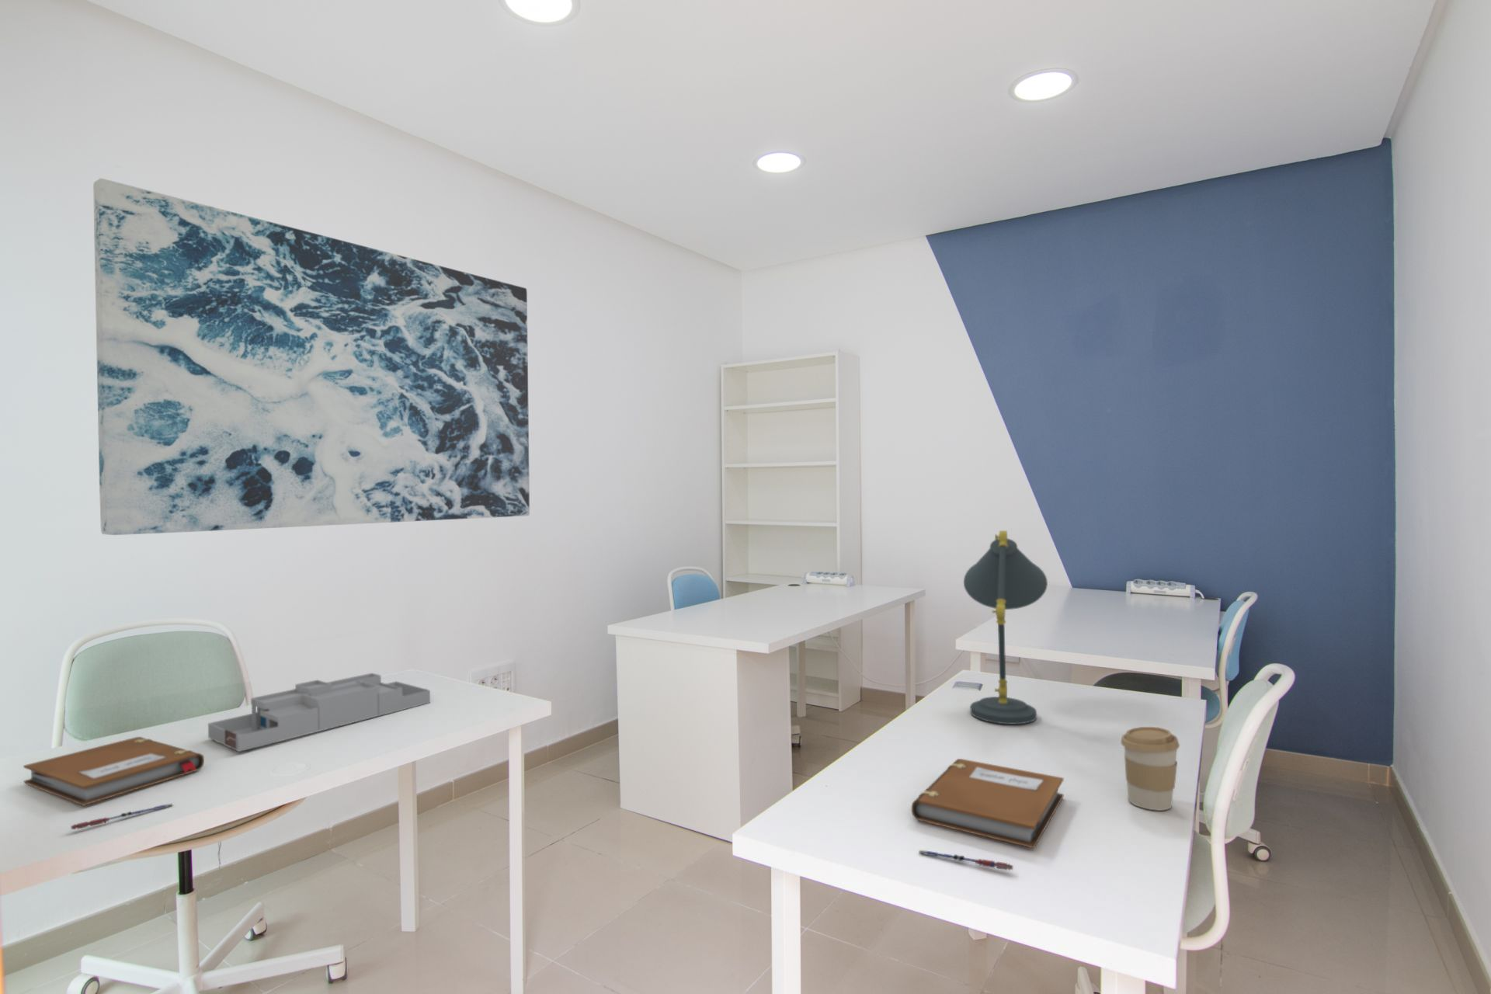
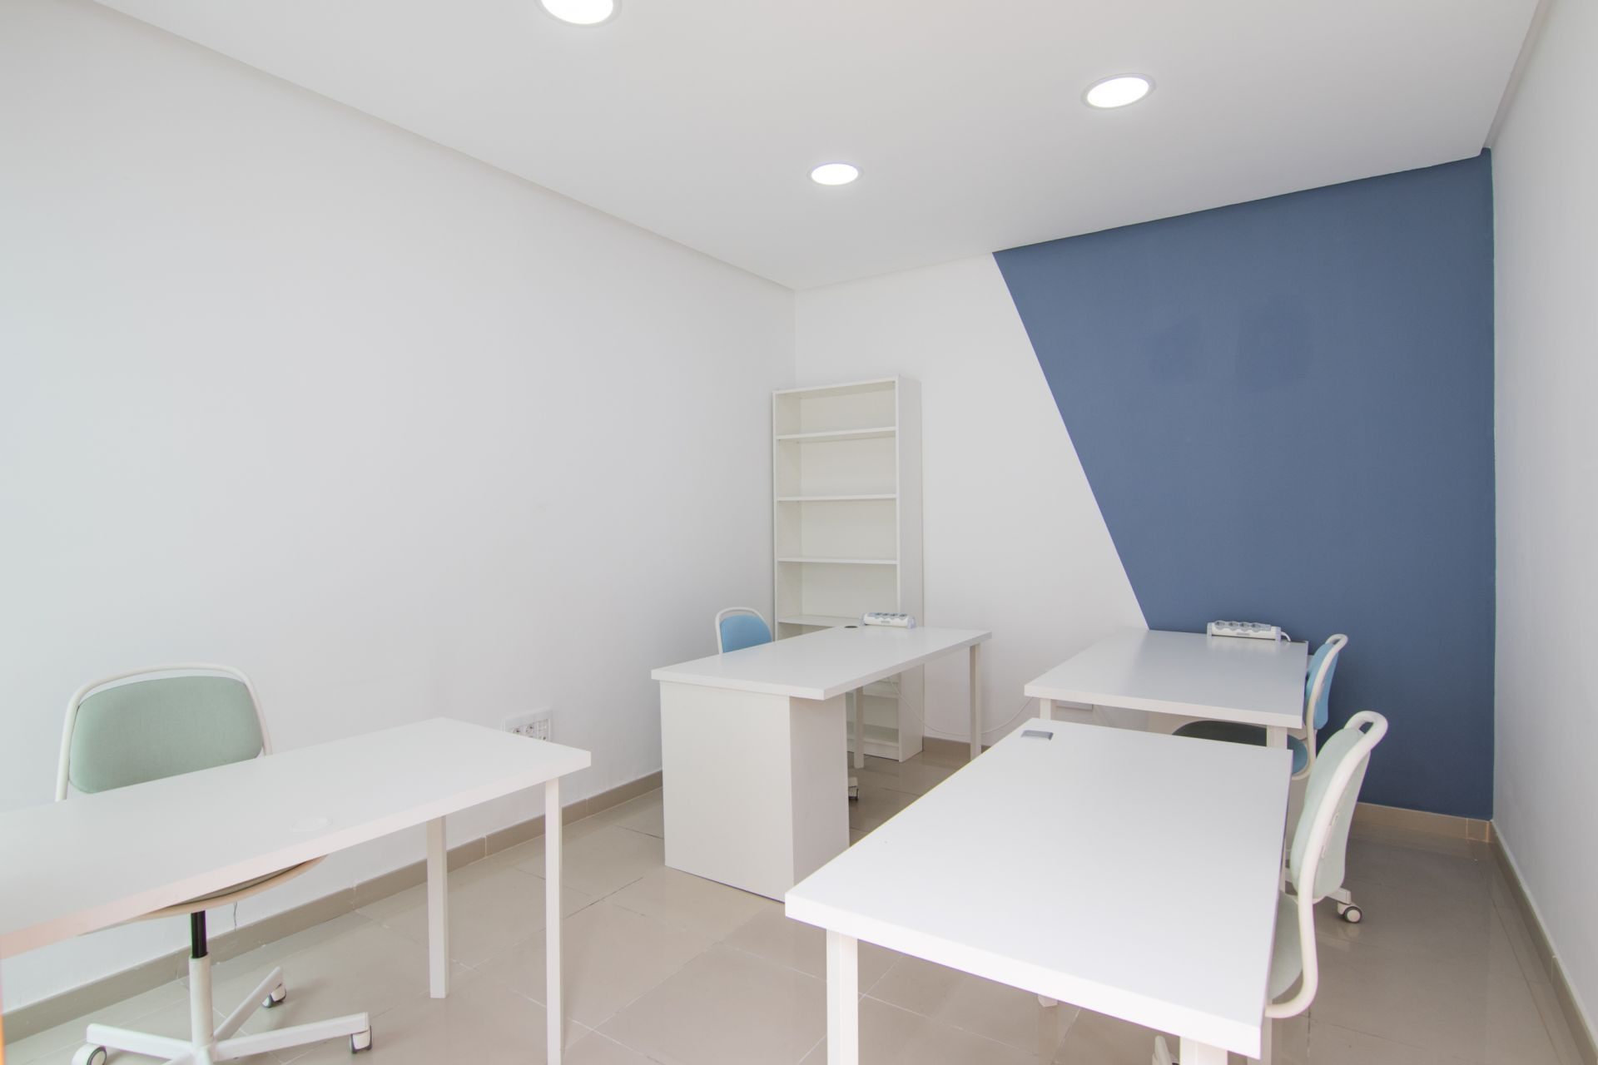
- notebook (990, 797)
- wall art (358, 385)
- desk organizer (327, 701)
- pen (123, 814)
- coffee cup (1149, 765)
- notebook (118, 768)
- pen (964, 859)
- desk lamp (1003, 620)
